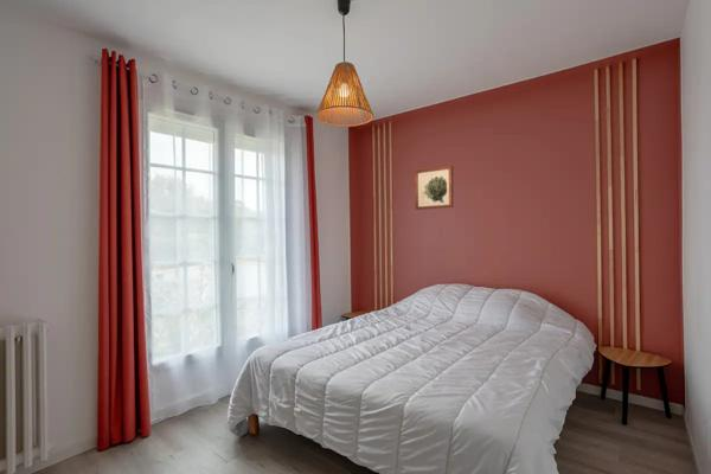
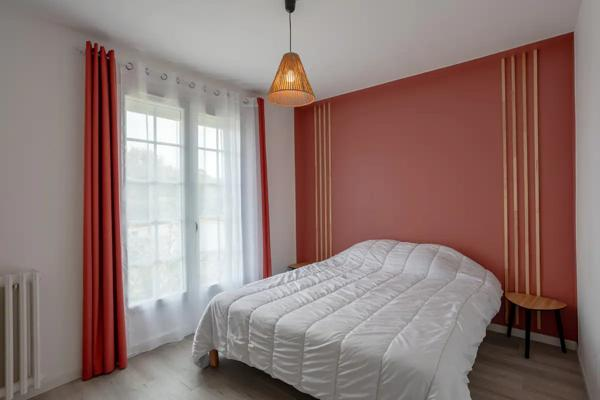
- wall art (434, 188)
